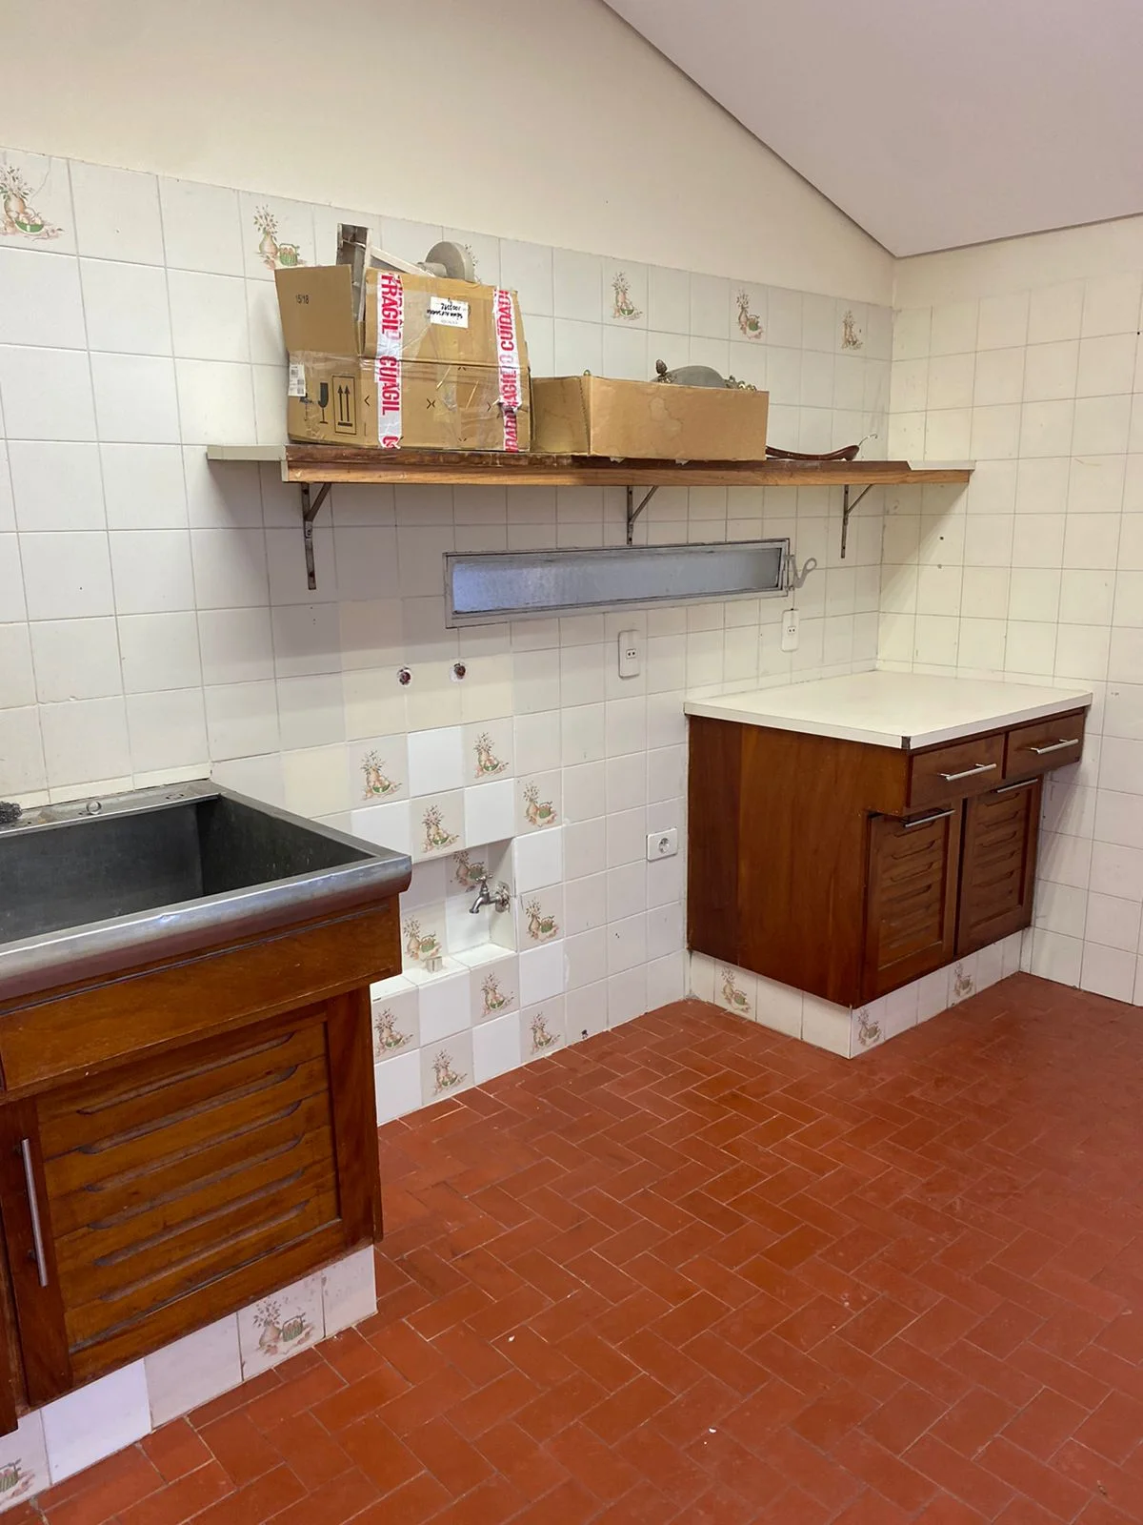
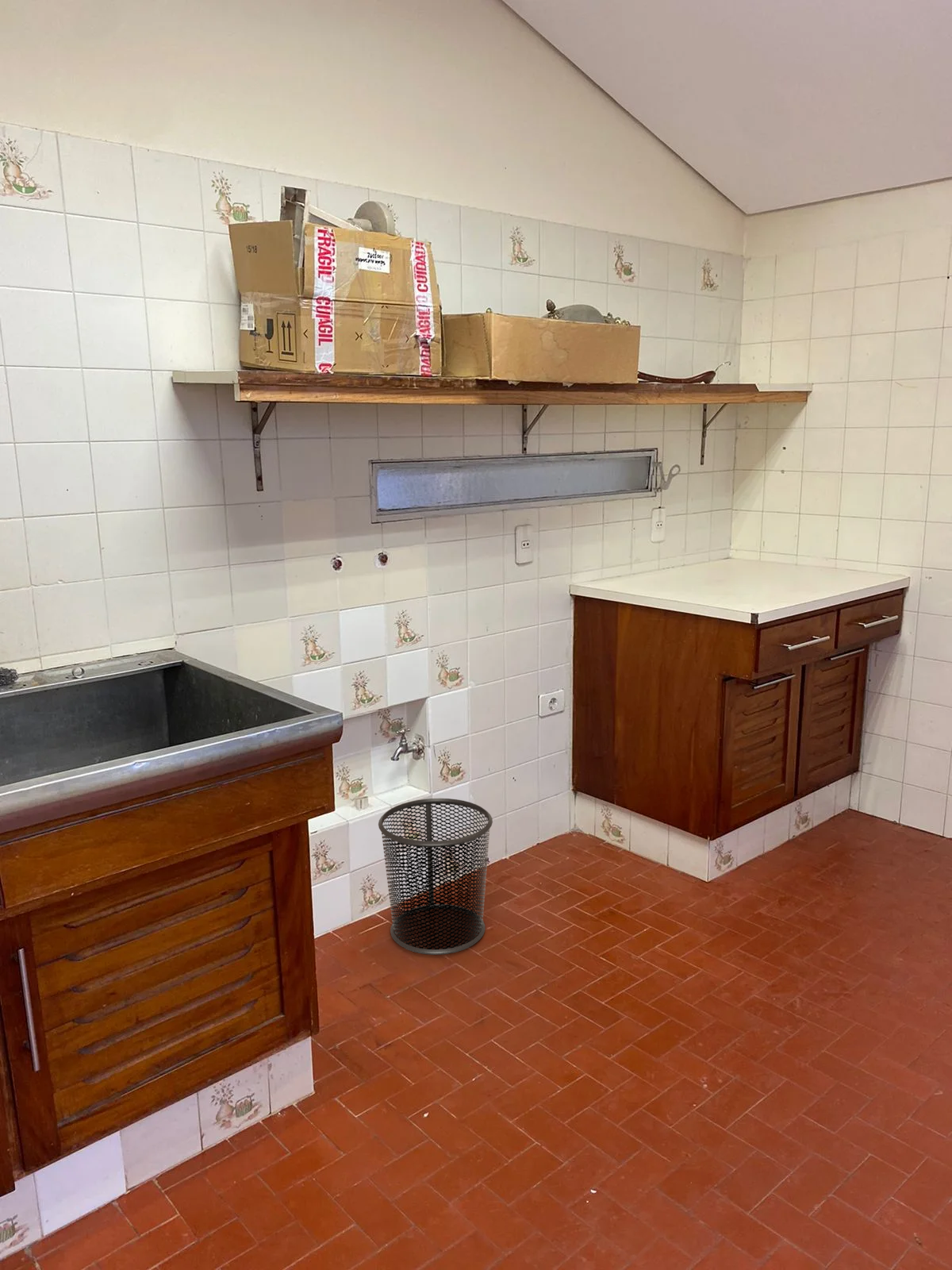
+ waste bin (436, 875)
